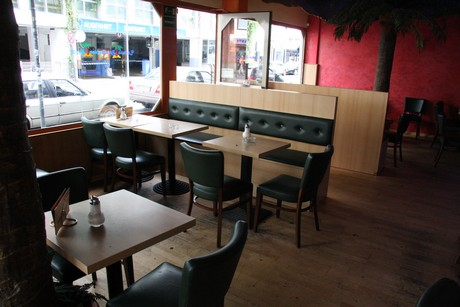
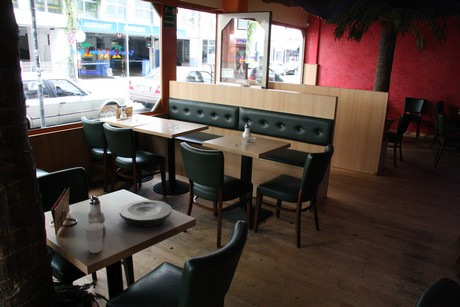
+ plate (146, 214)
+ cup (94, 238)
